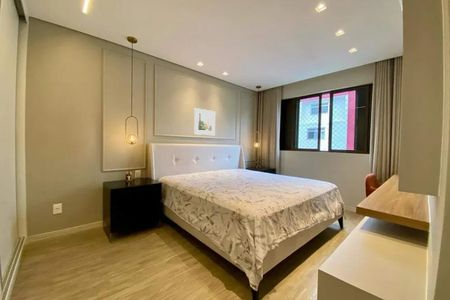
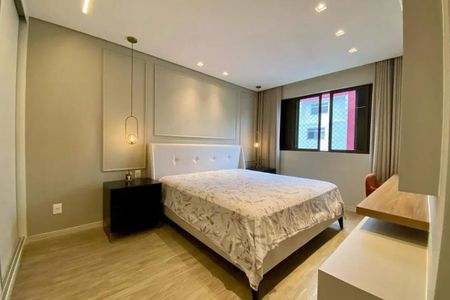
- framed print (205, 122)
